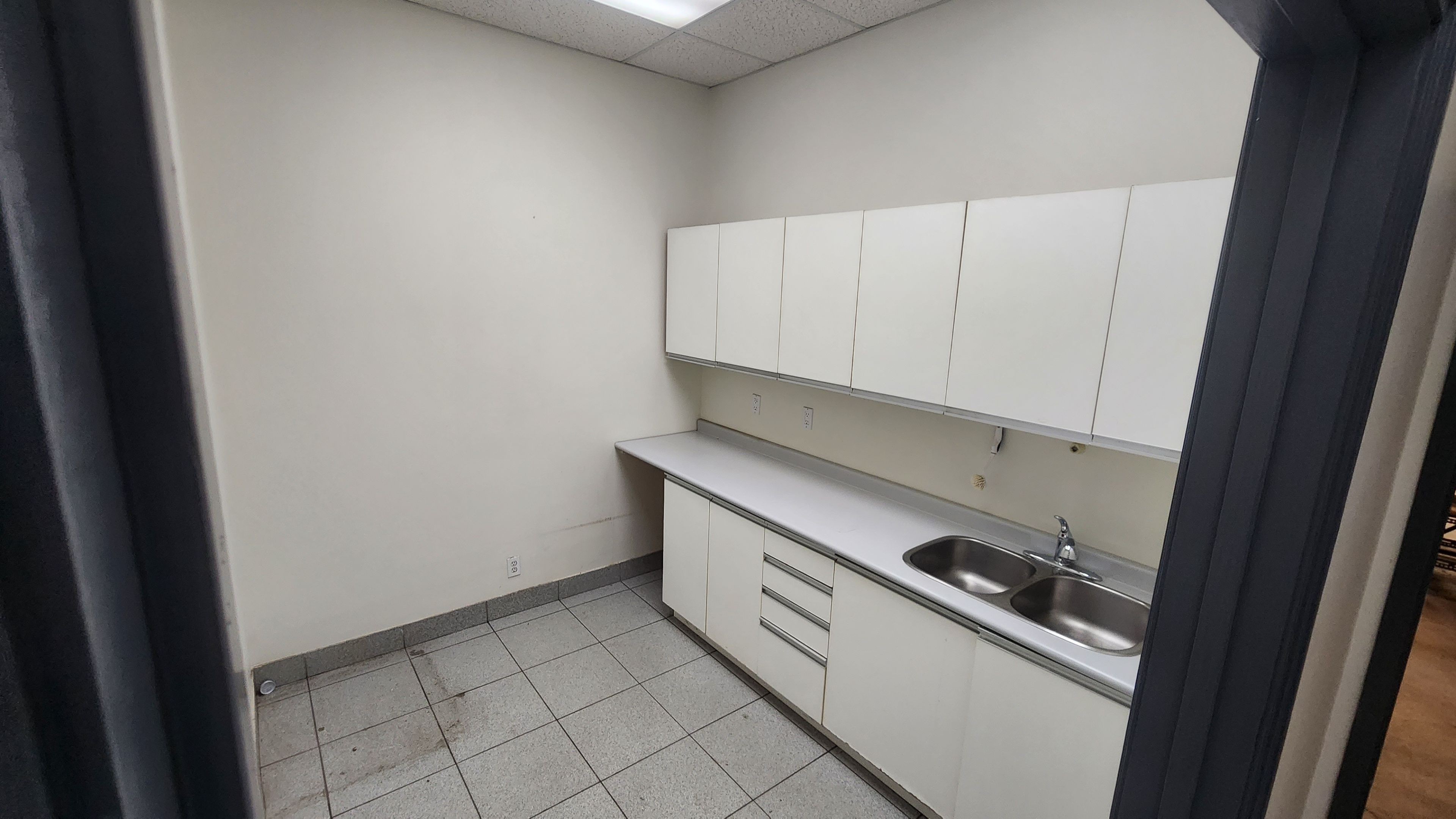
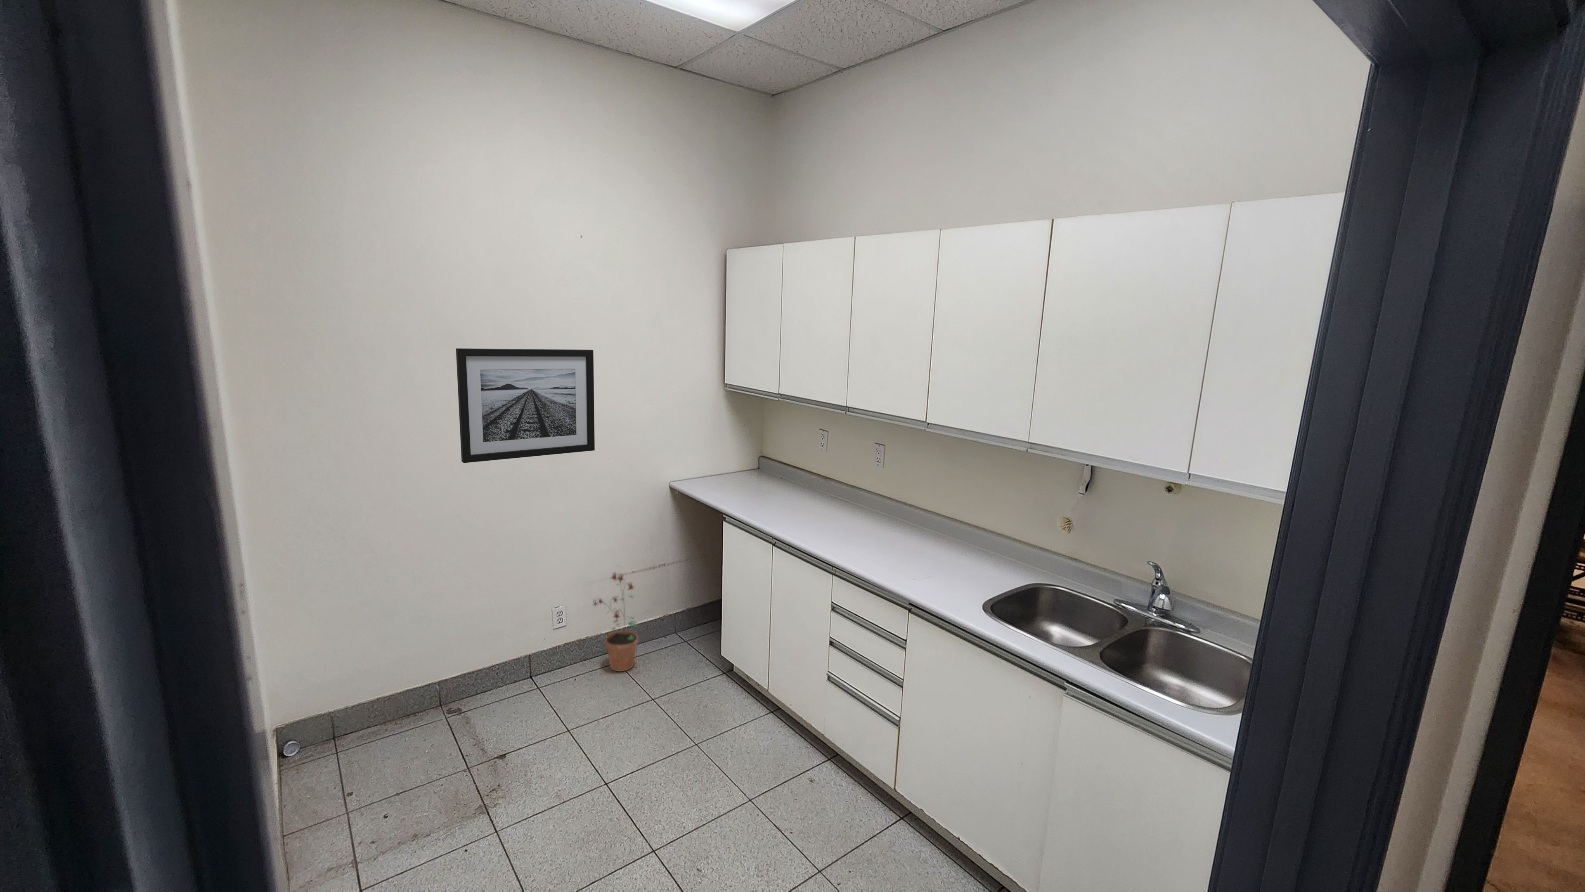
+ potted plant (617, 623)
+ wall art (530, 403)
